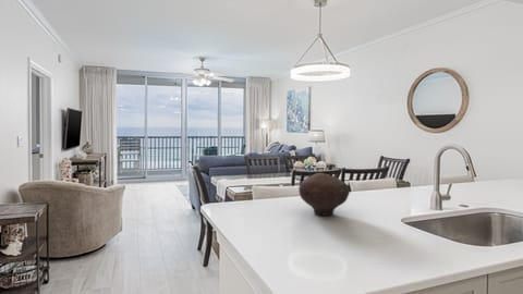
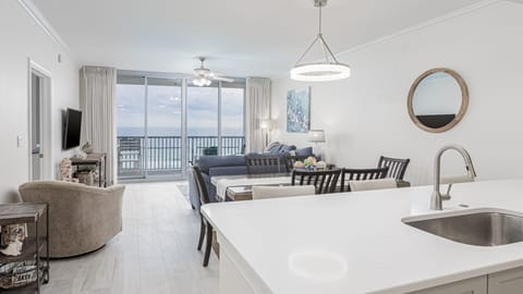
- bowl (323, 193)
